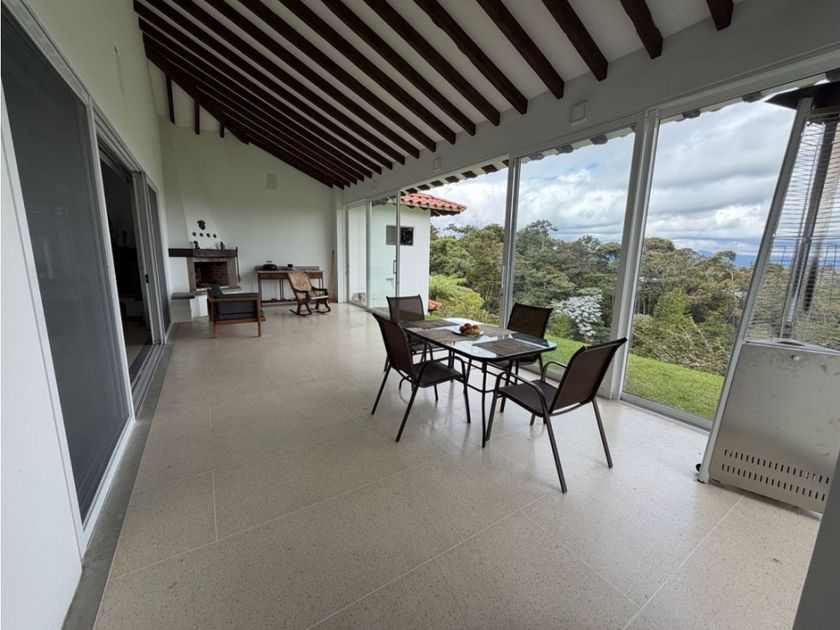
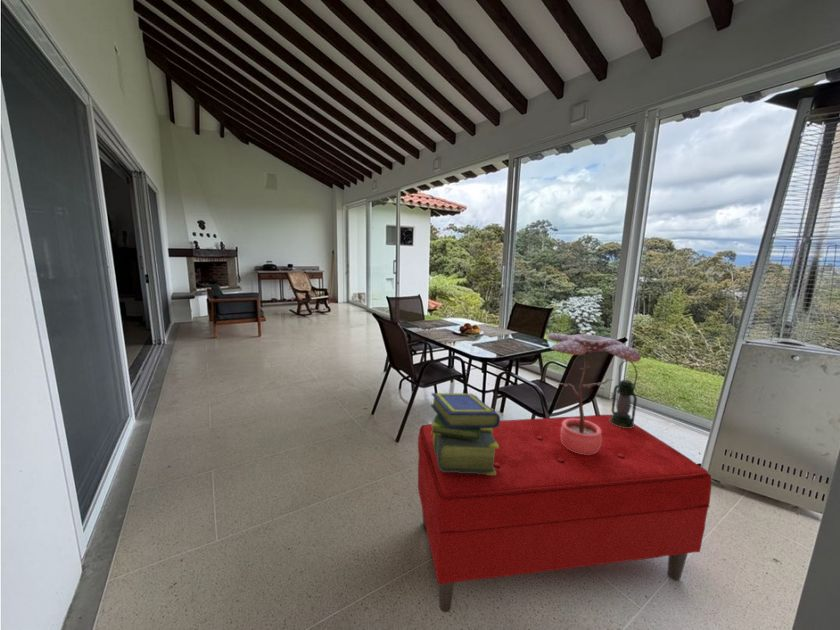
+ lantern (625, 391)
+ stack of books (459, 428)
+ bench (544, 498)
+ potted plant (581, 393)
